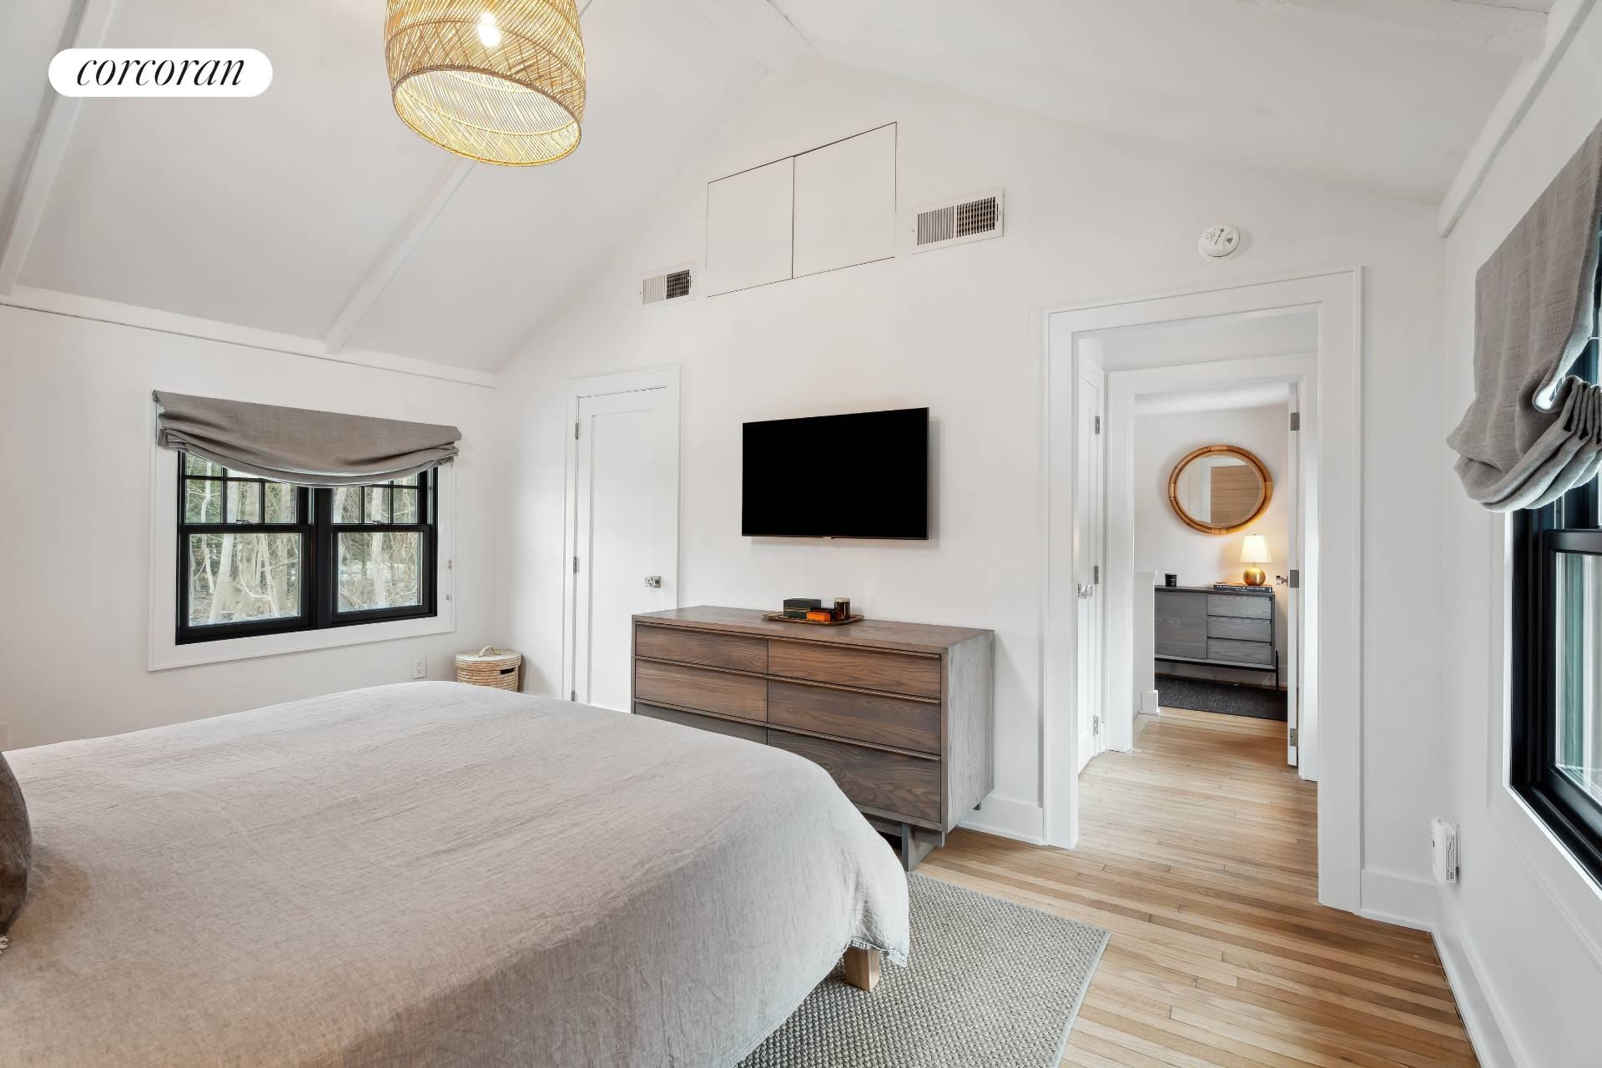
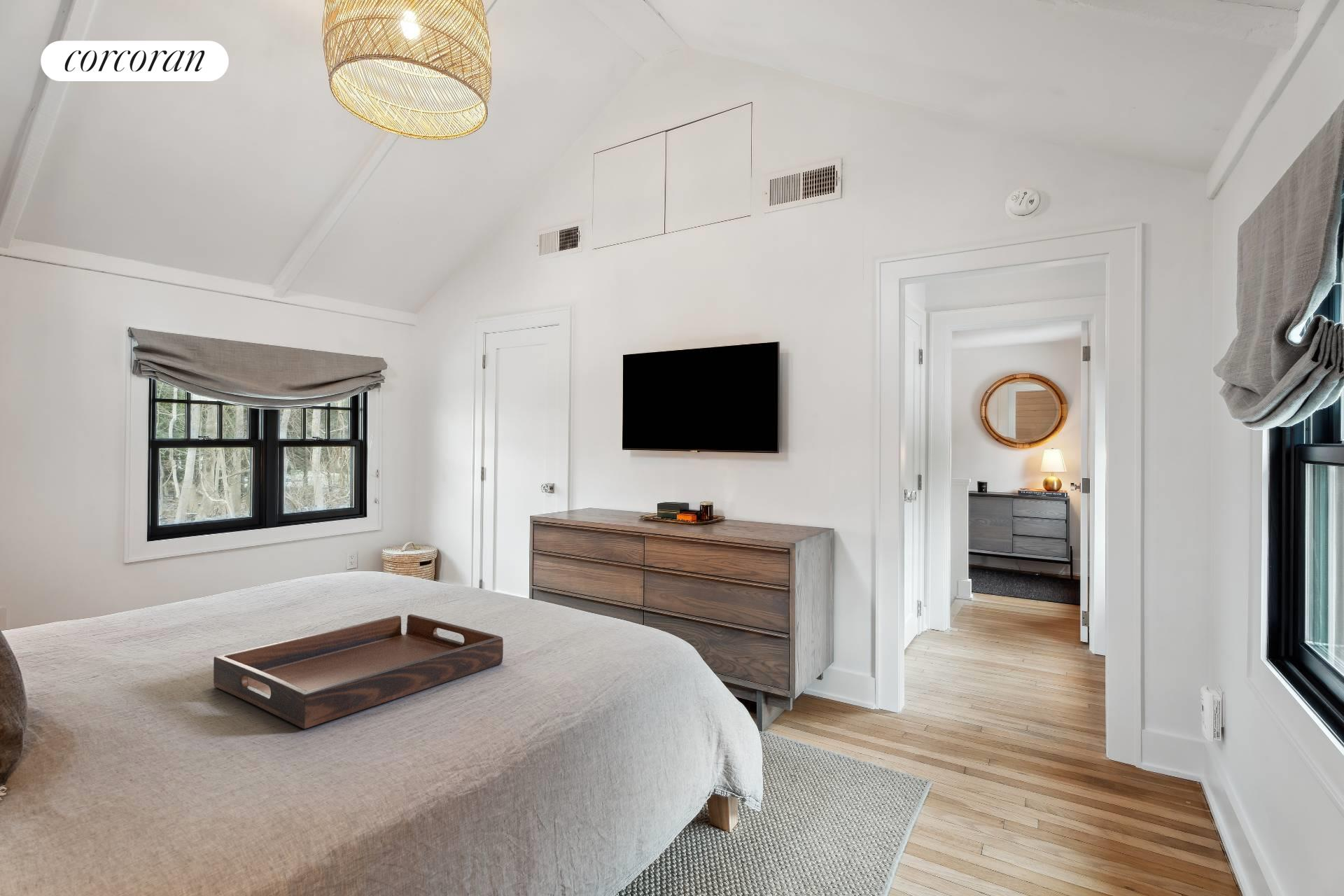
+ serving tray (366, 659)
